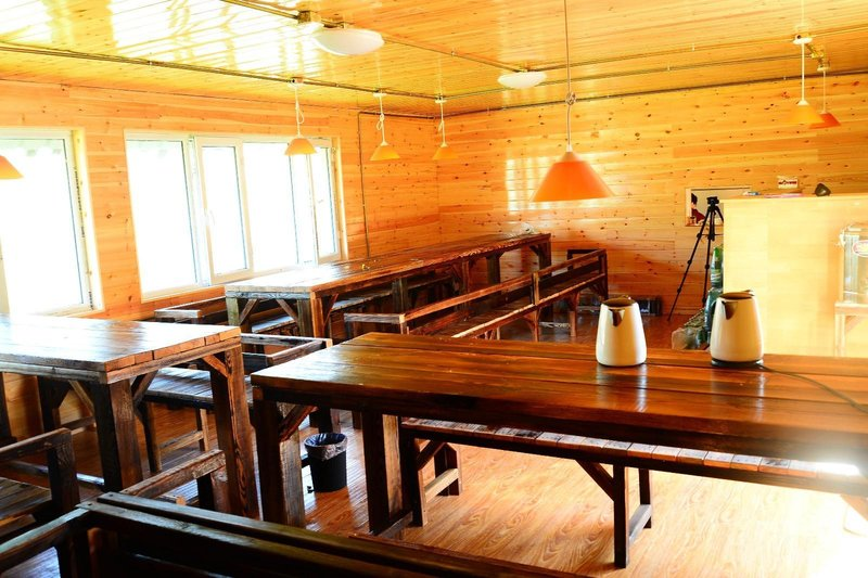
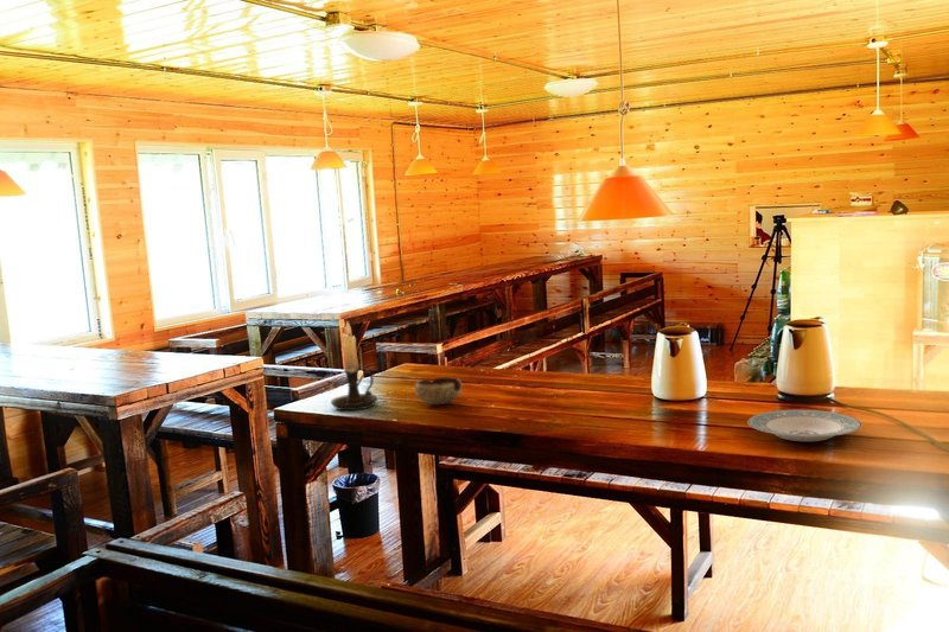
+ candle holder (355, 362)
+ plate (803, 428)
+ bowl (438, 391)
